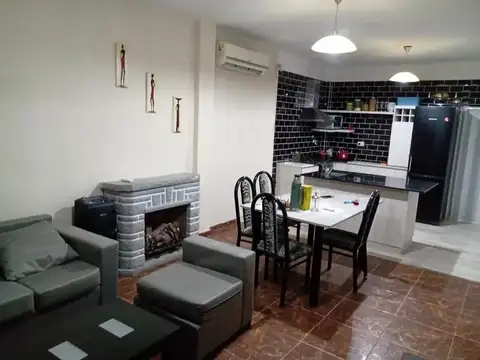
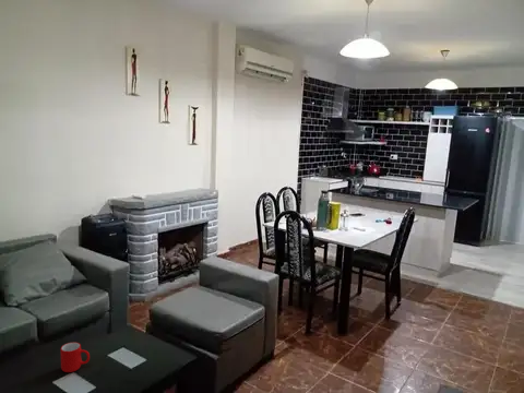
+ cup (75, 357)
